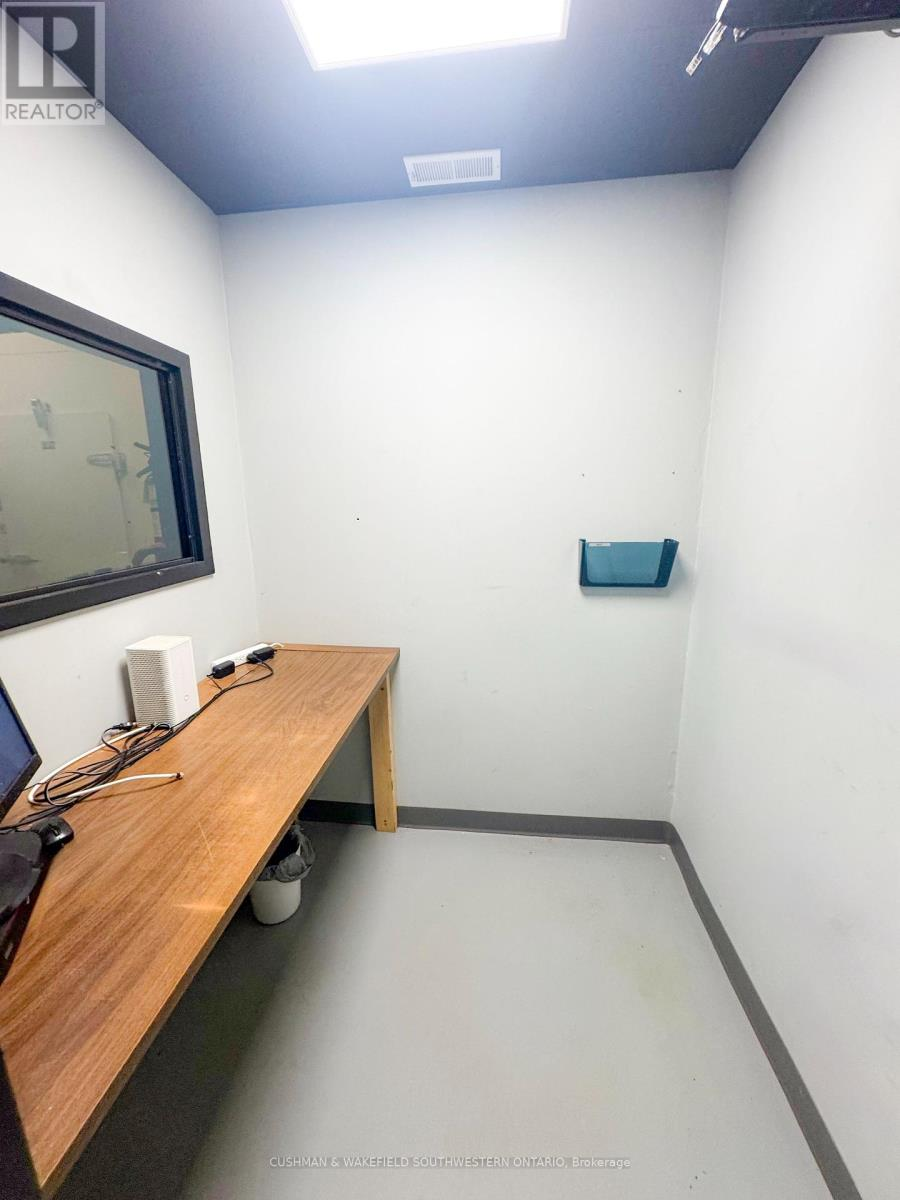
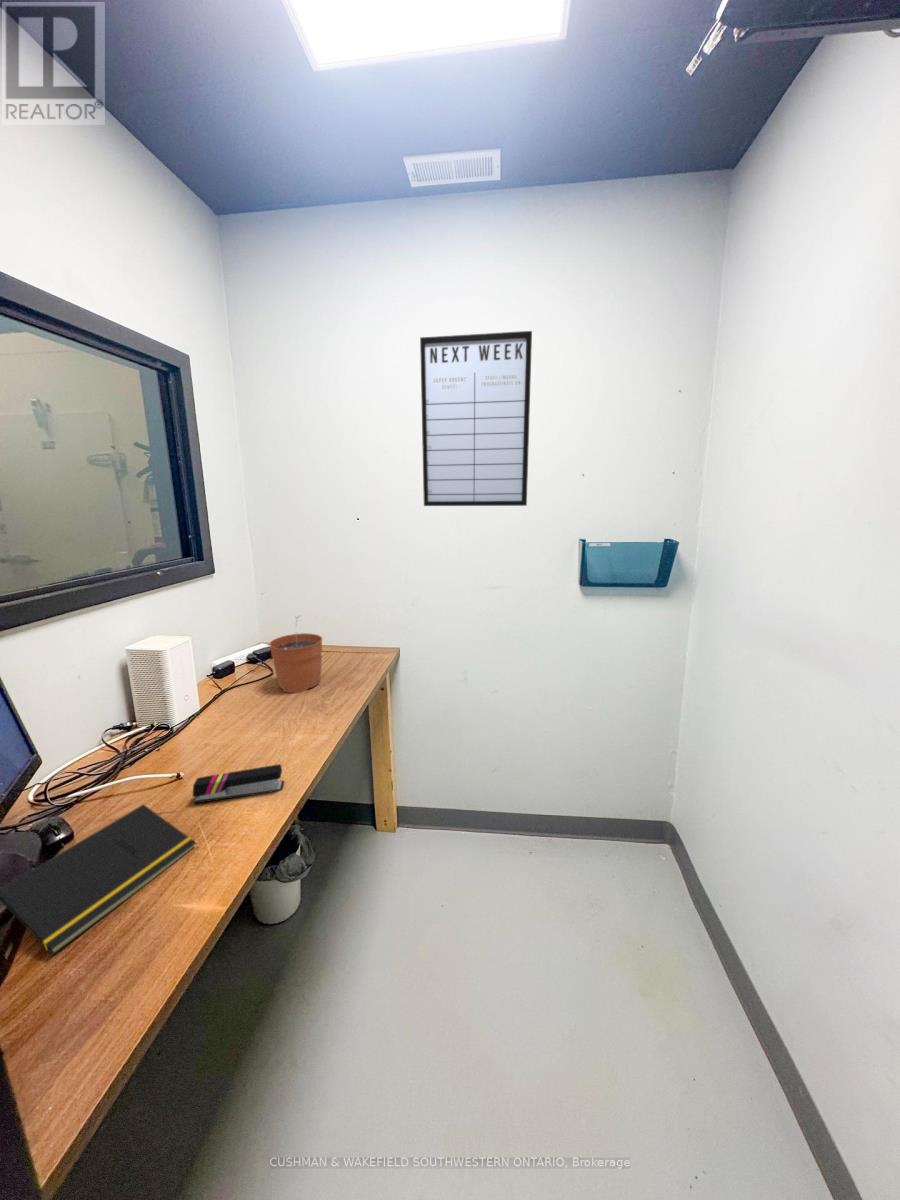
+ notepad (105, 867)
+ stapler (239, 782)
+ plant pot (297, 651)
+ writing board (475, 424)
